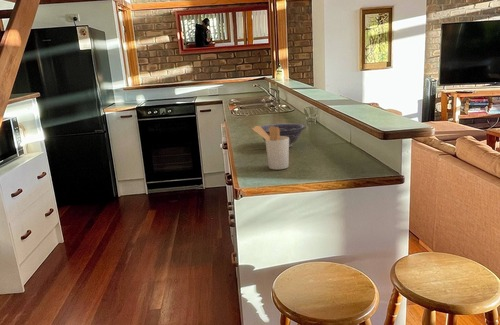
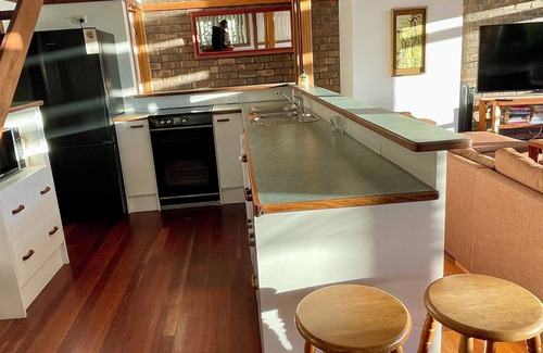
- utensil holder (271, 145)
- decorative bowl (280, 135)
